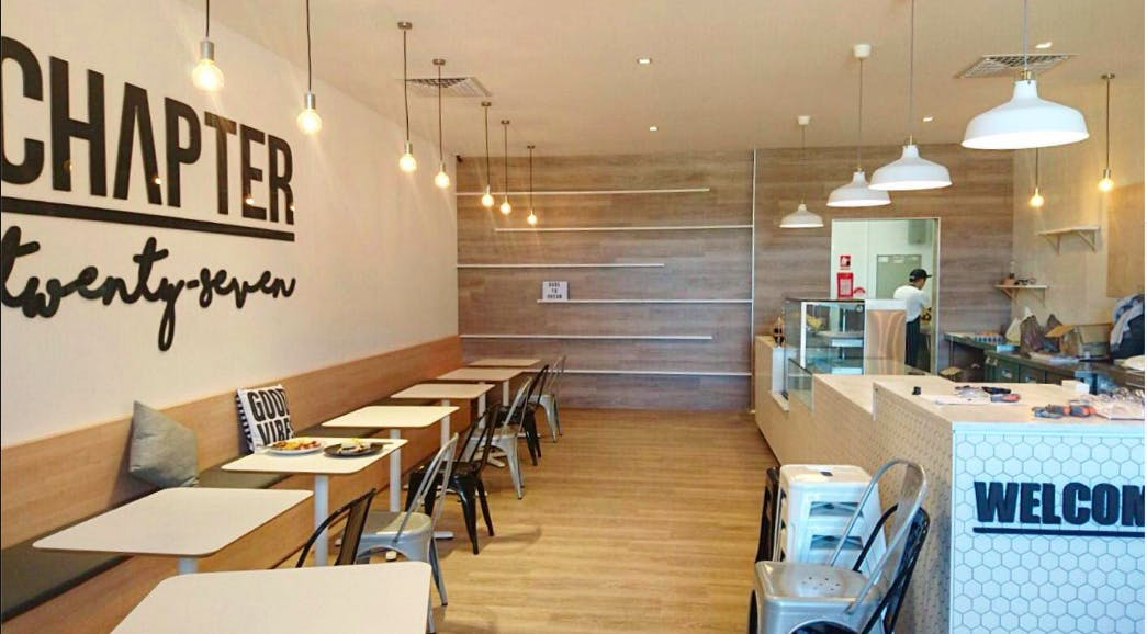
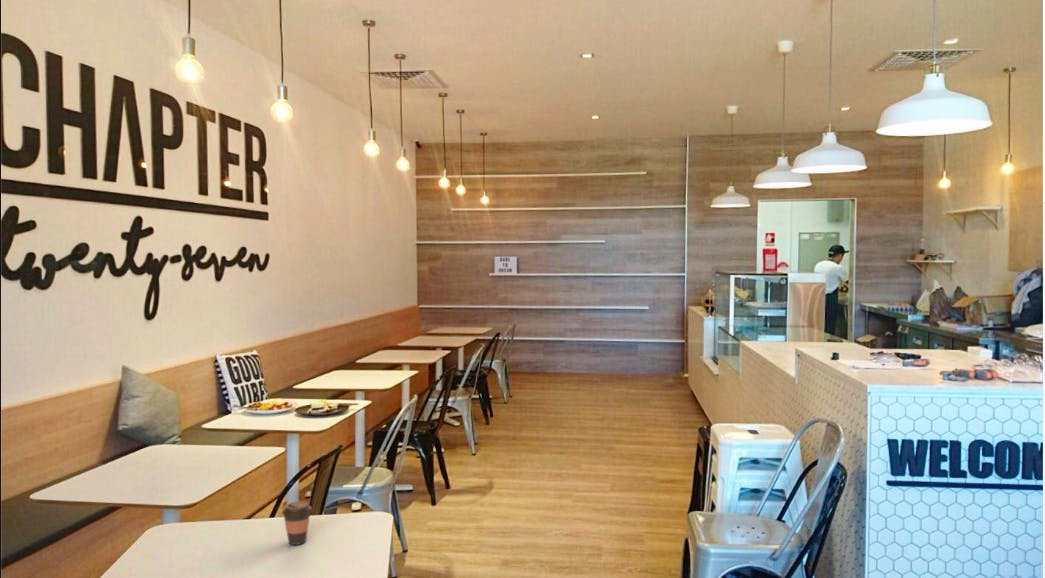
+ coffee cup (297, 523)
